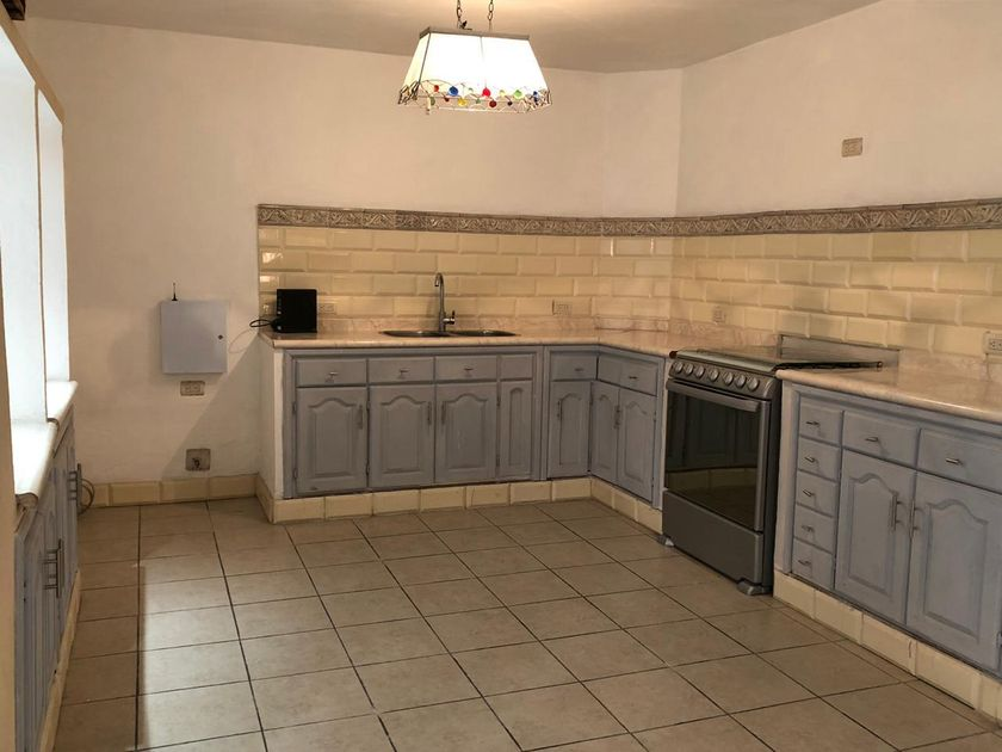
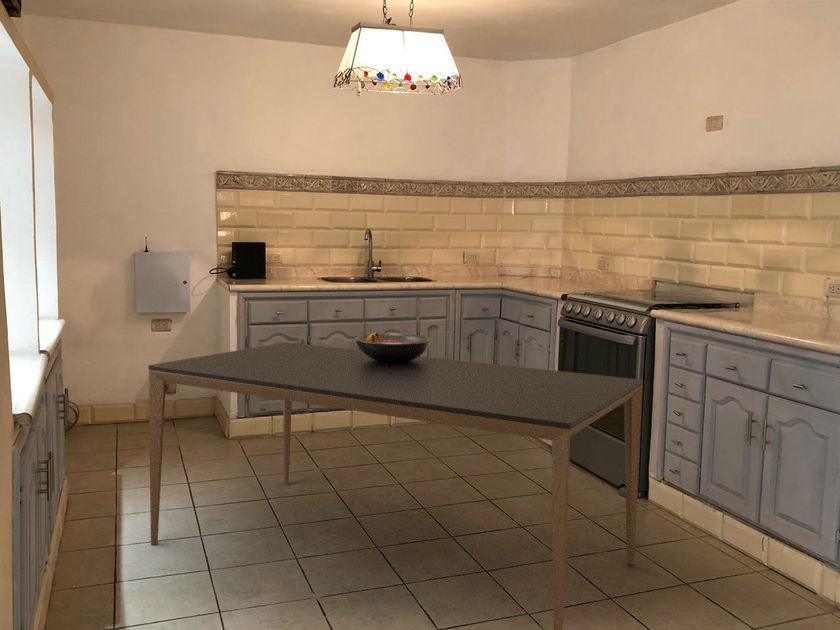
+ fruit bowl (393, 345)
+ dining table (400, 417)
